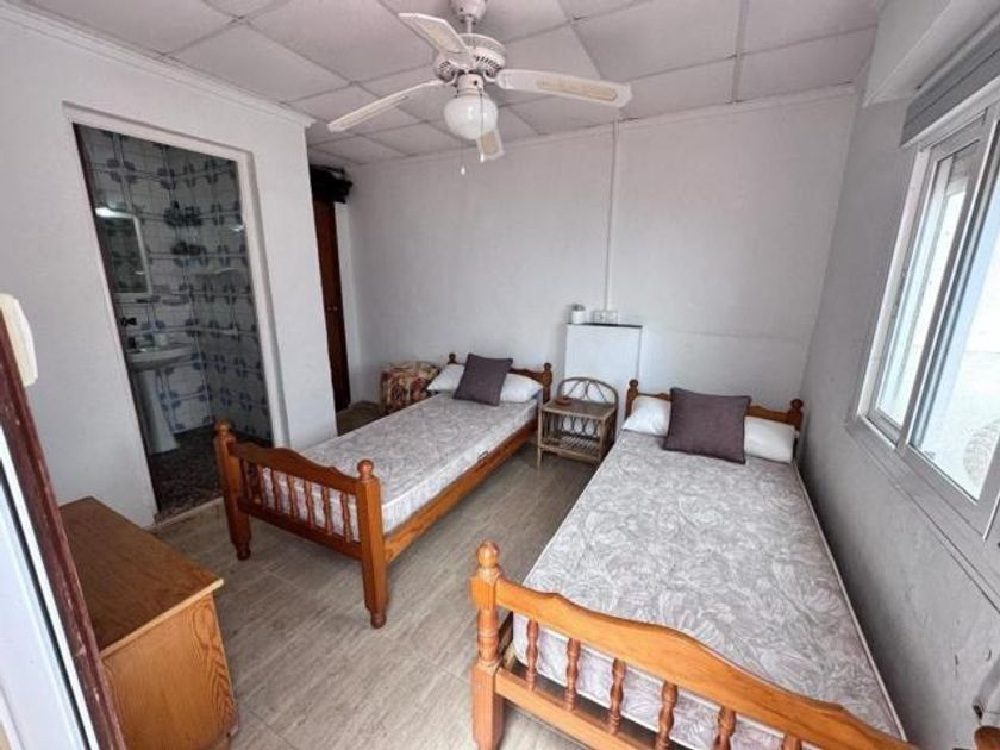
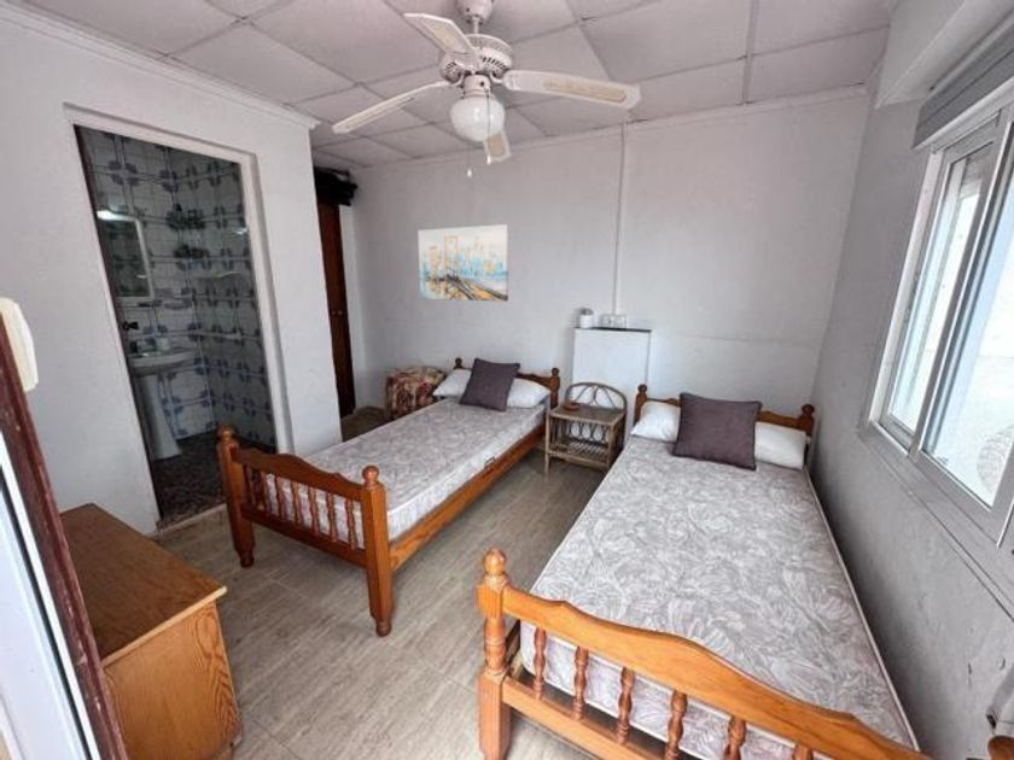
+ wall art (461, 264)
